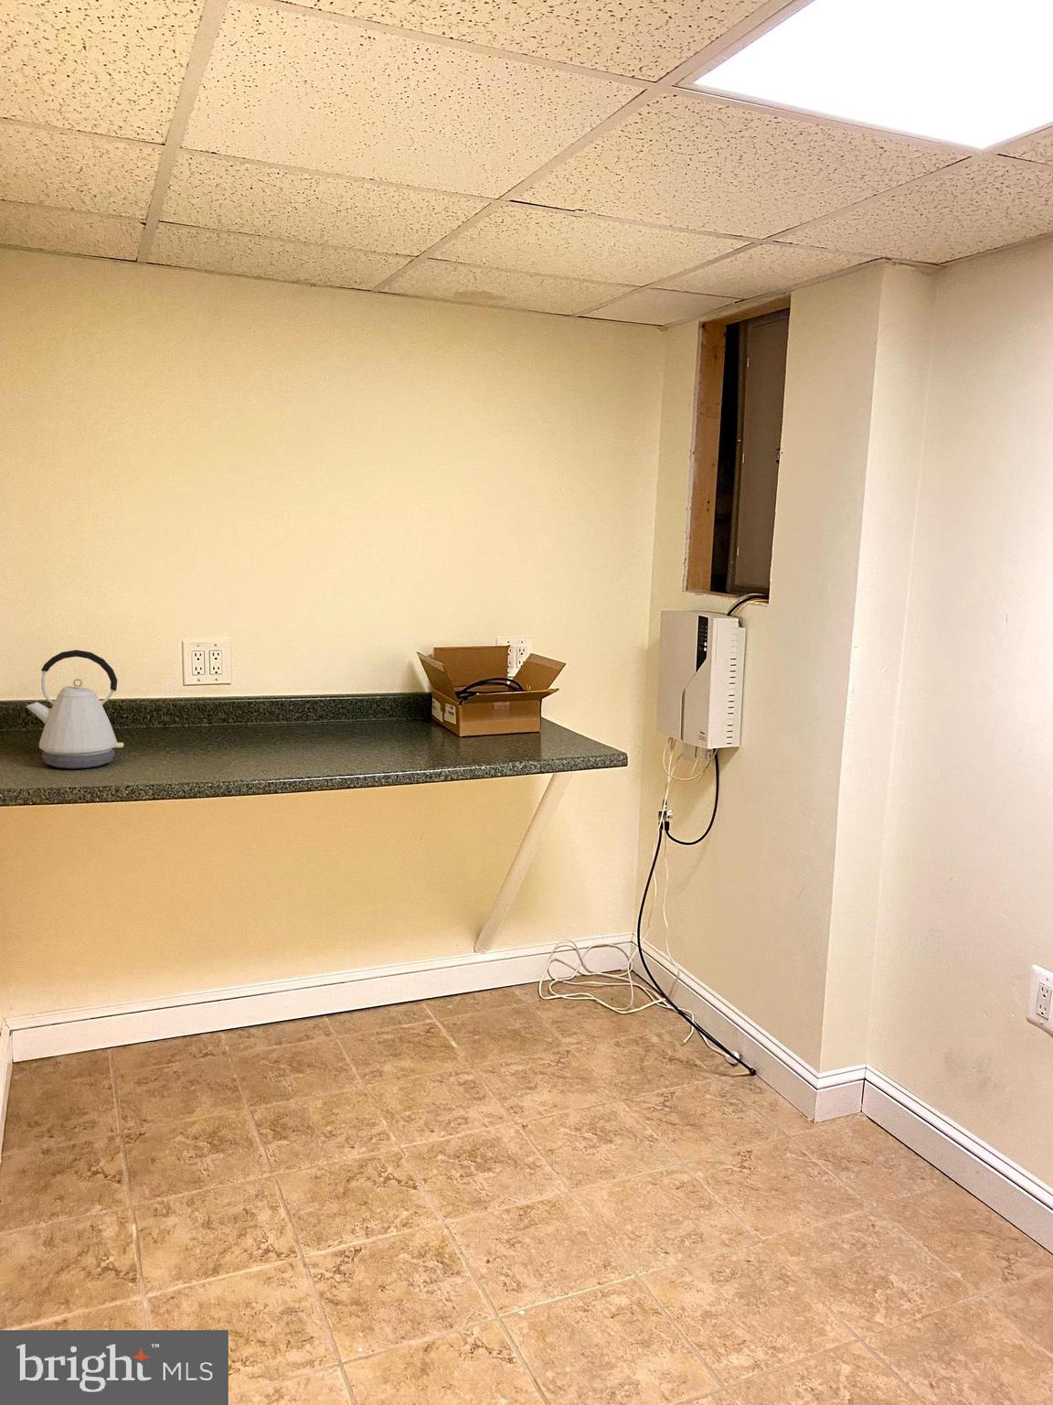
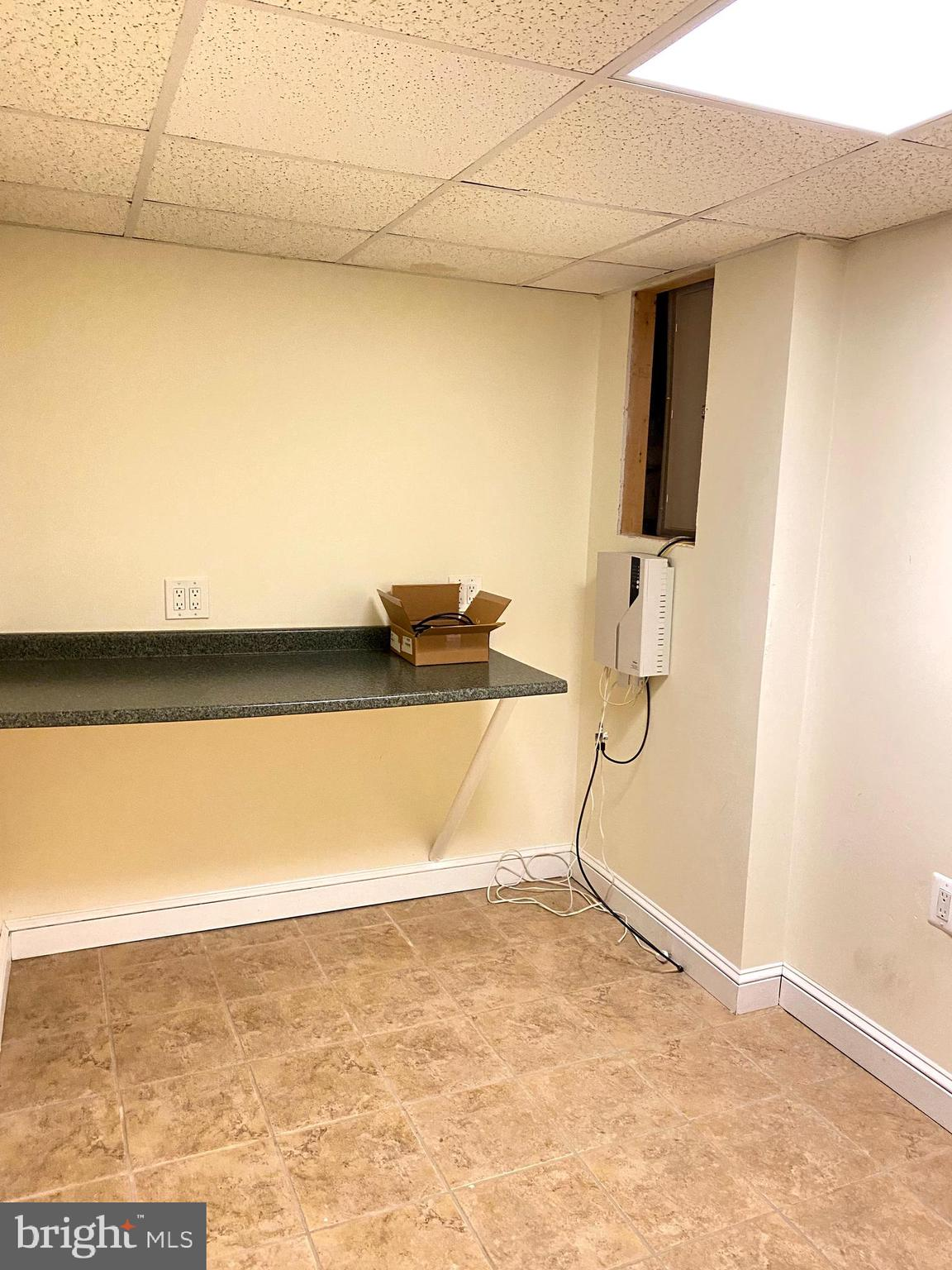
- kettle (74, 707)
